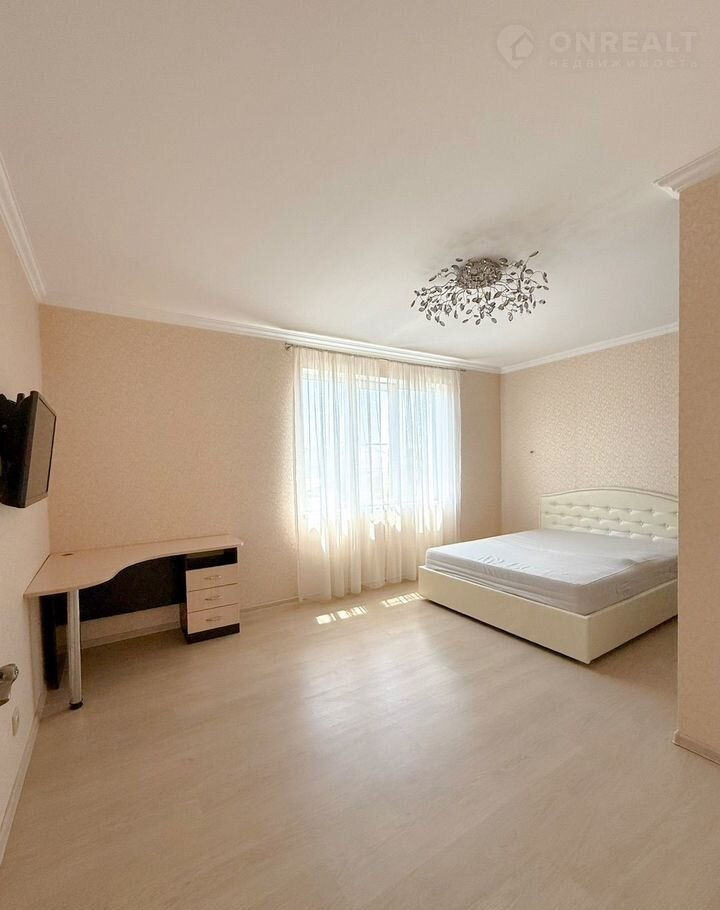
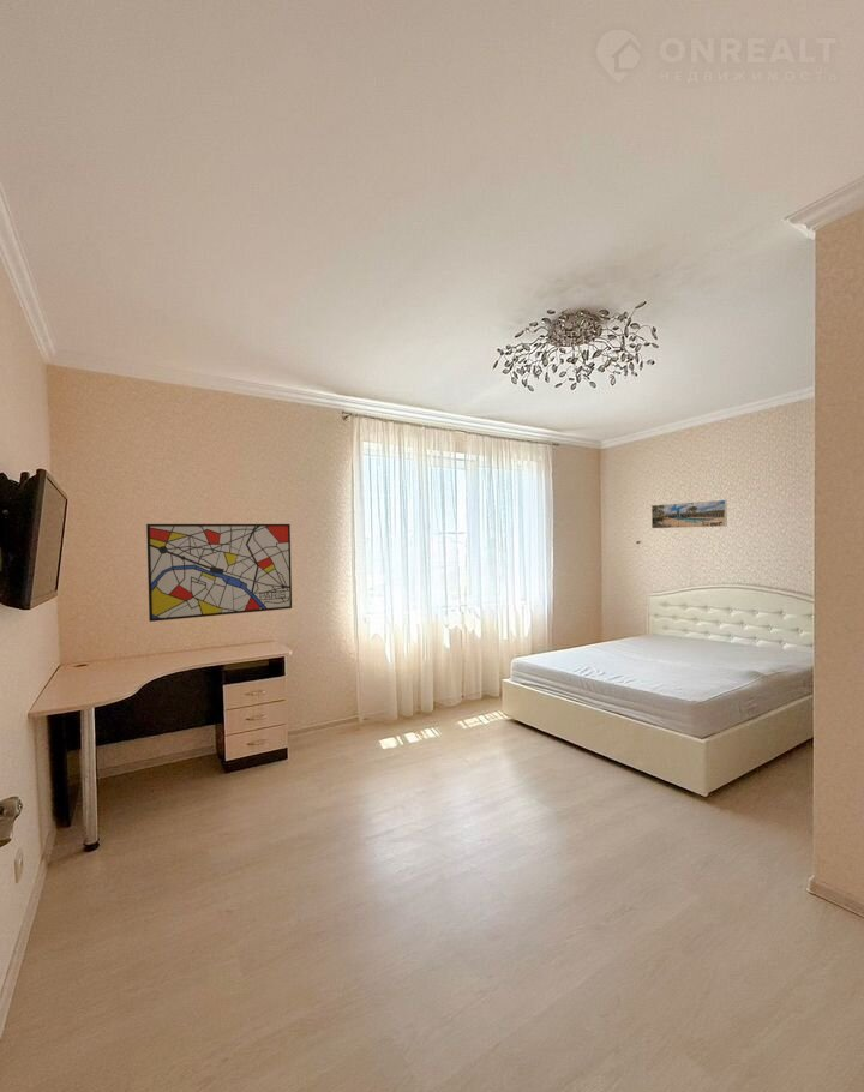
+ wall art (224, 569)
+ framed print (686, 515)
